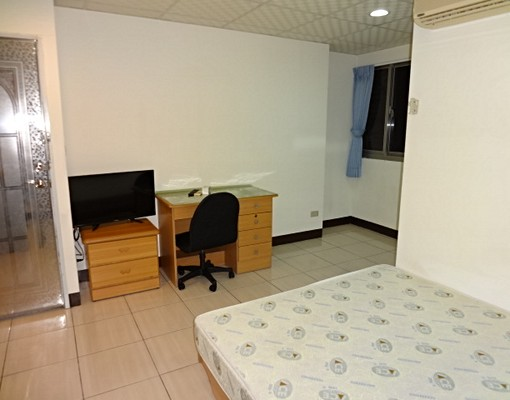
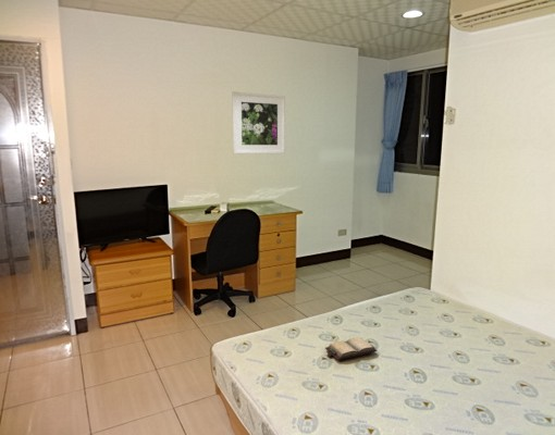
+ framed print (259, 124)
+ hardback book (350, 347)
